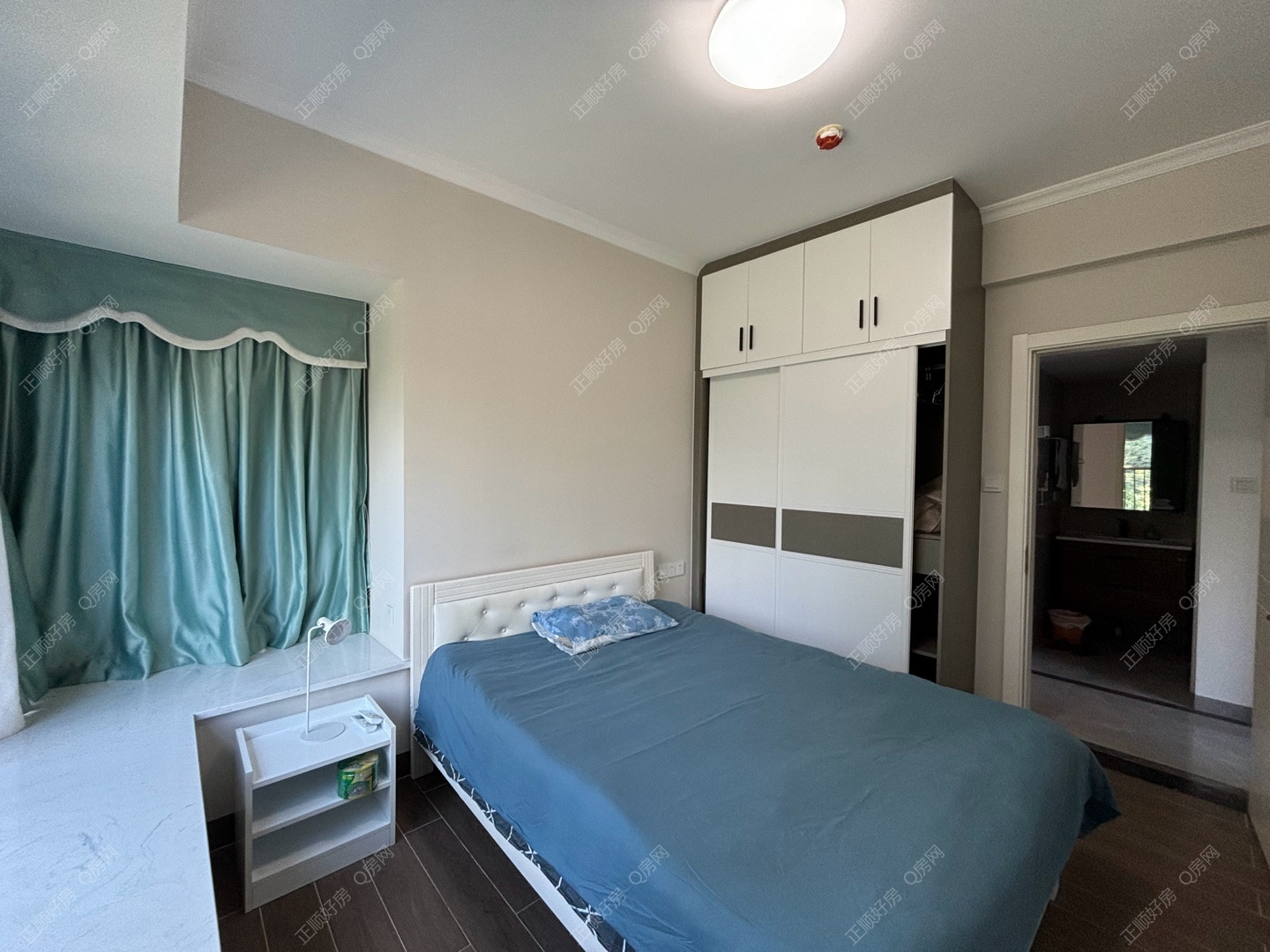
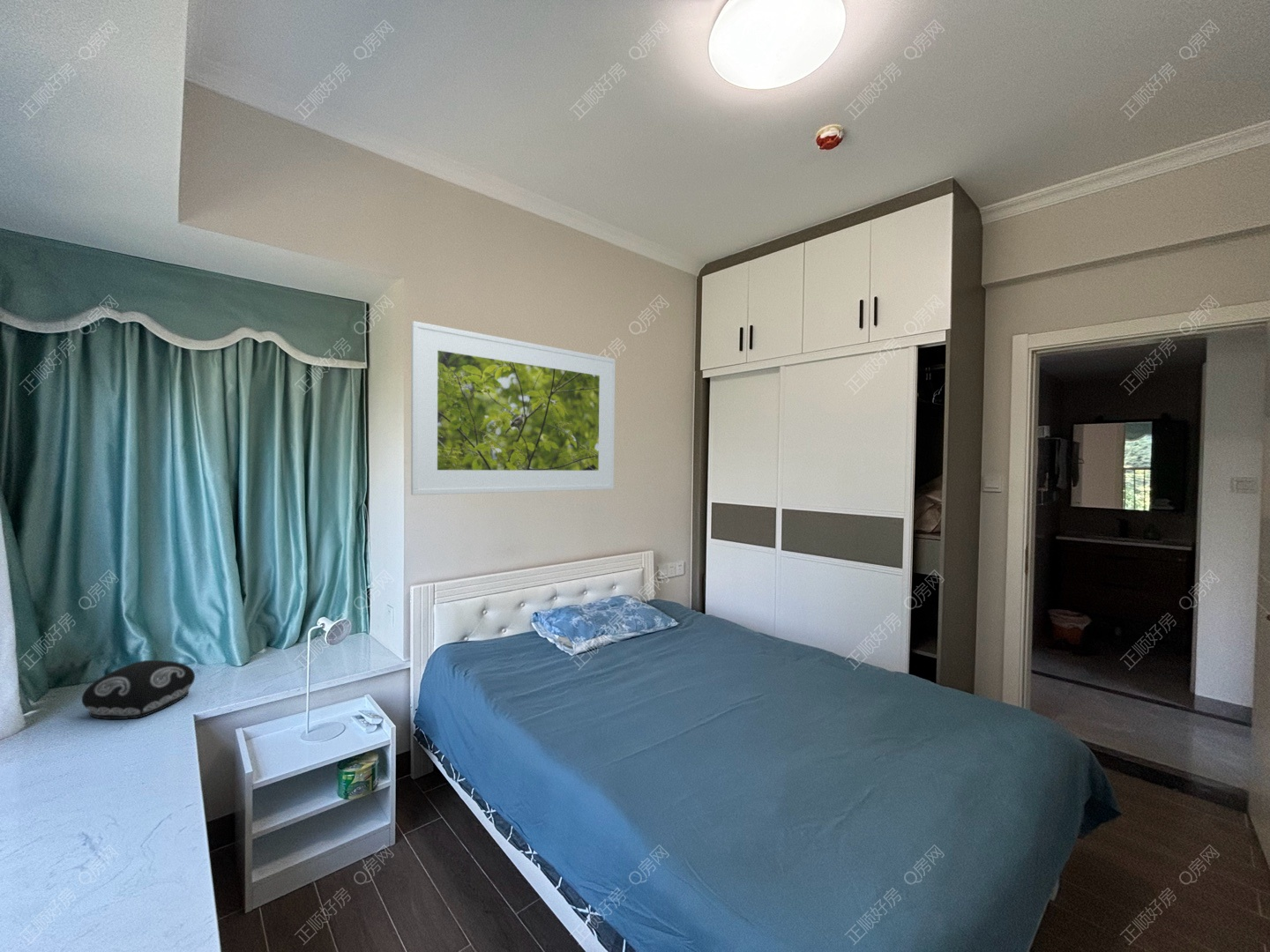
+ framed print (527, 417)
+ cushion (141, 684)
